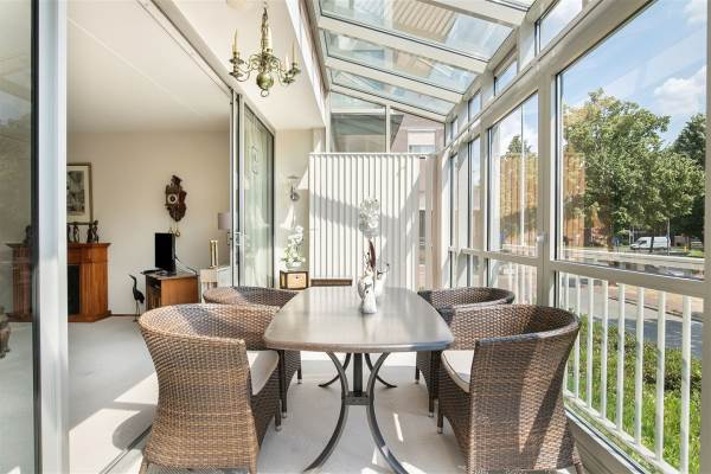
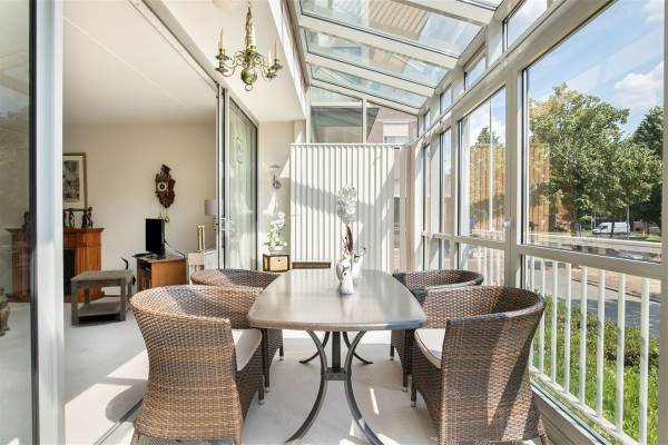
+ side table (105, 301)
